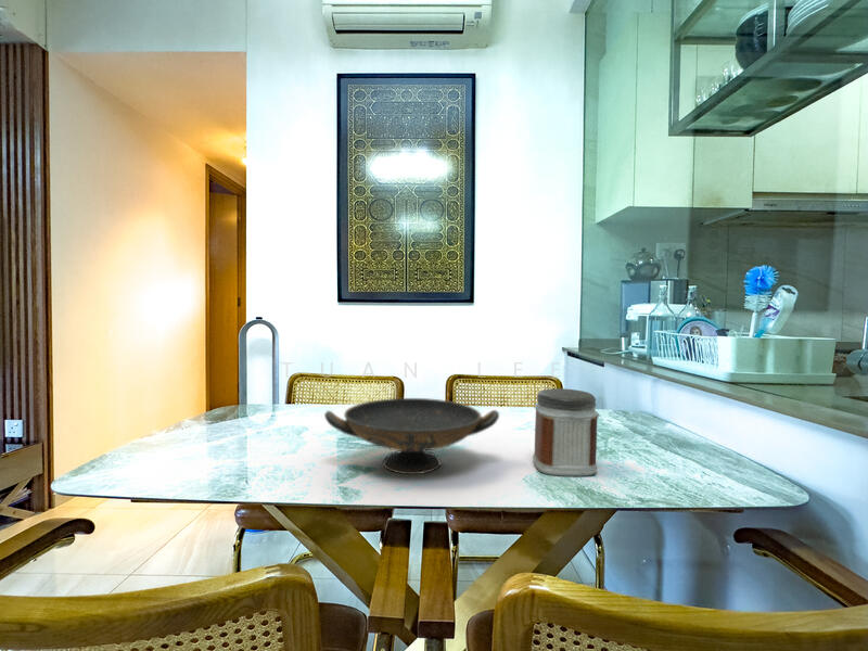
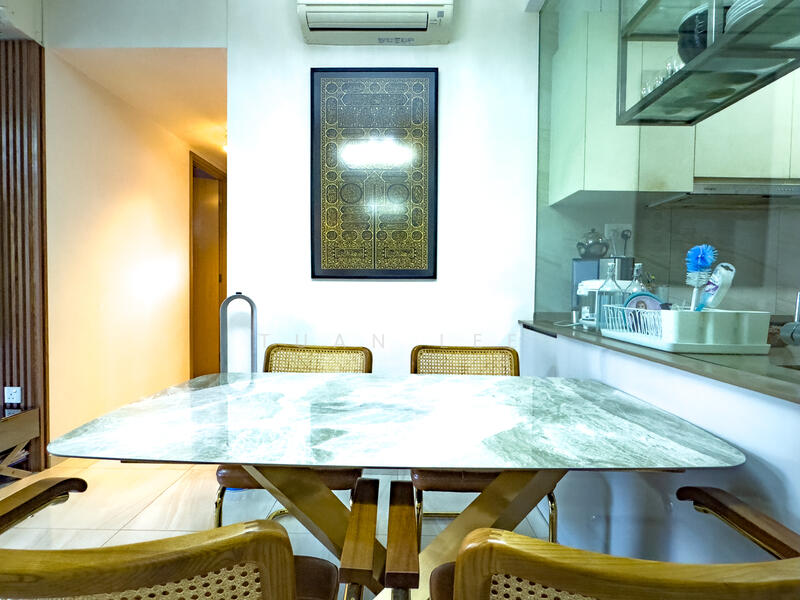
- decorative bowl (412, 437)
- jar (564, 430)
